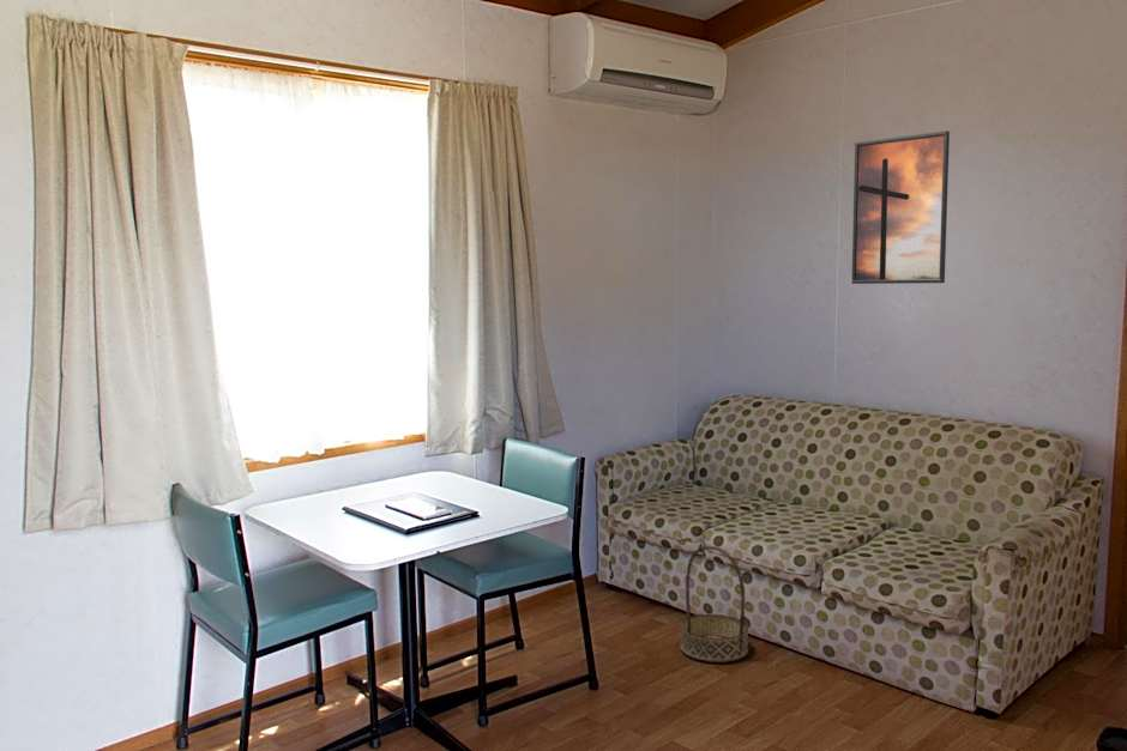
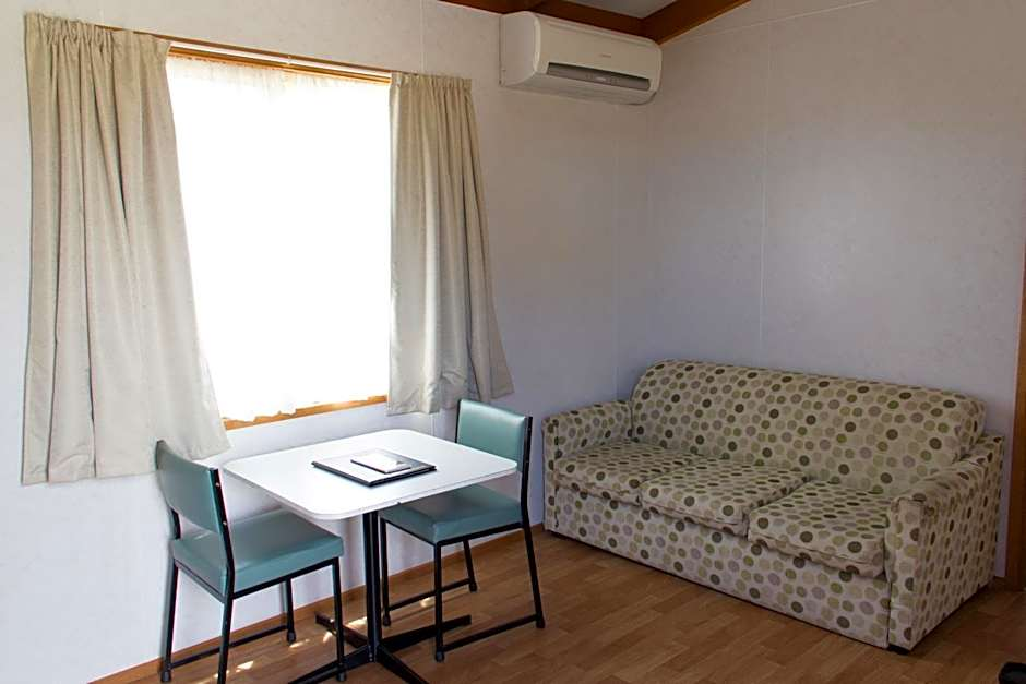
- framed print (898, 210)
- basket (713, 614)
